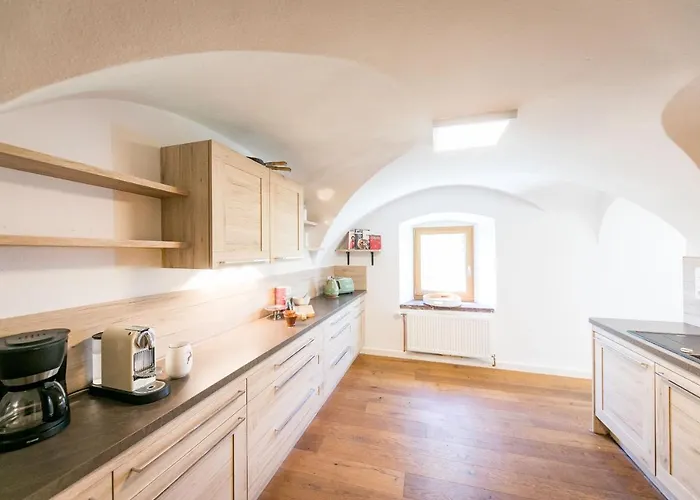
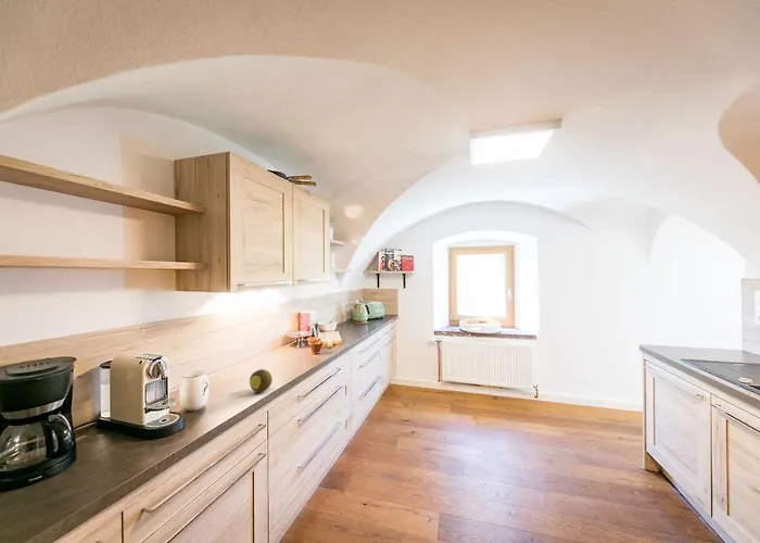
+ fruit (261, 380)
